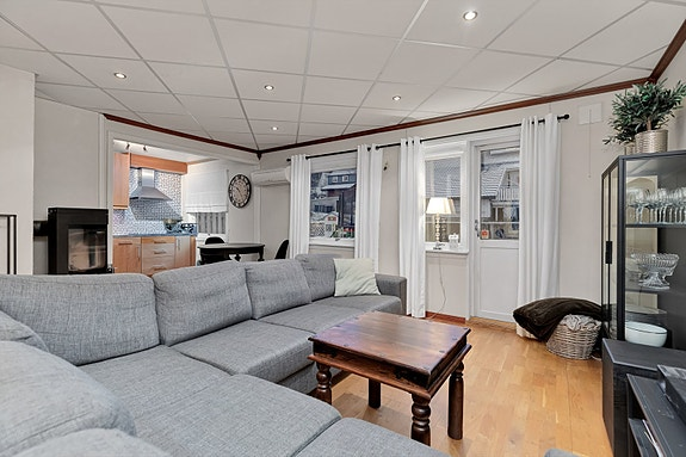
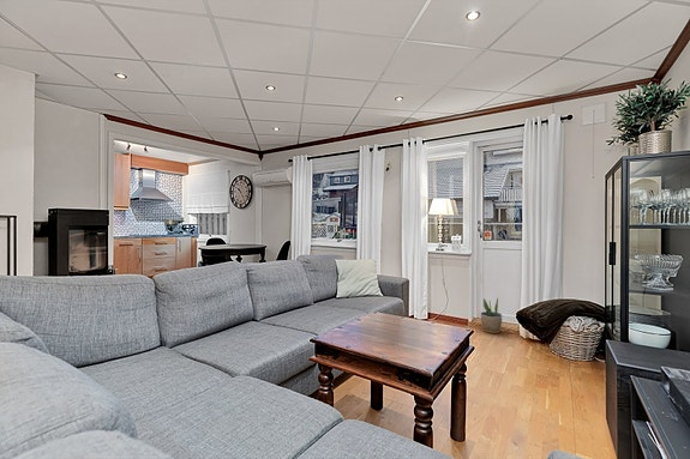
+ potted plant (491, 313)
